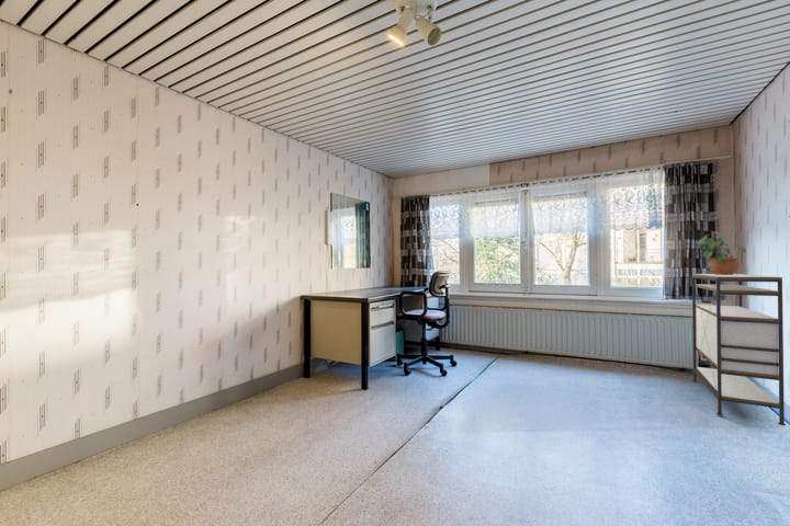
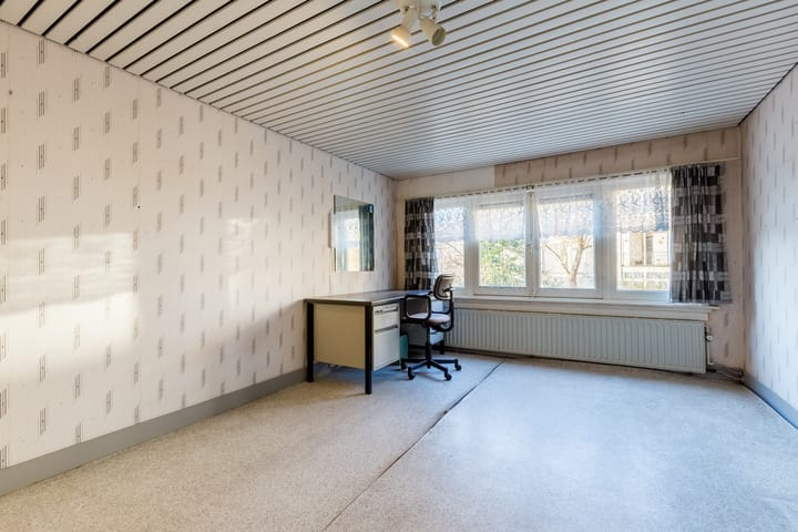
- shelving unit (731, 338)
- potted plant (716, 253)
